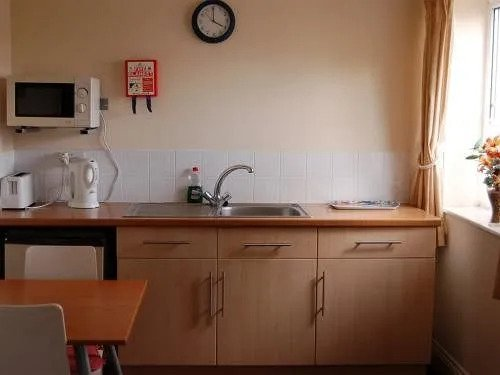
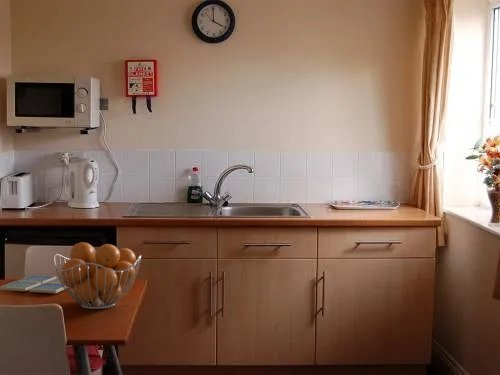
+ fruit basket (98, 273)
+ drink coaster (43, 283)
